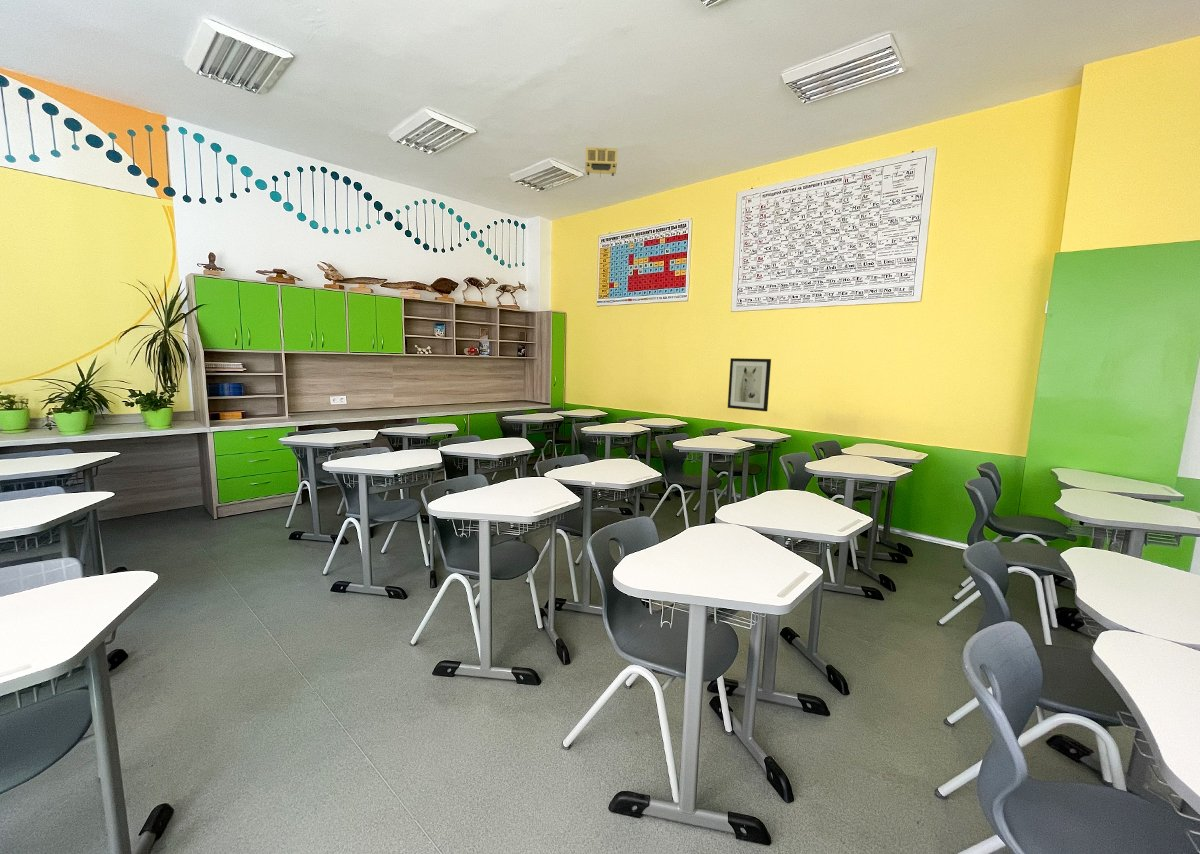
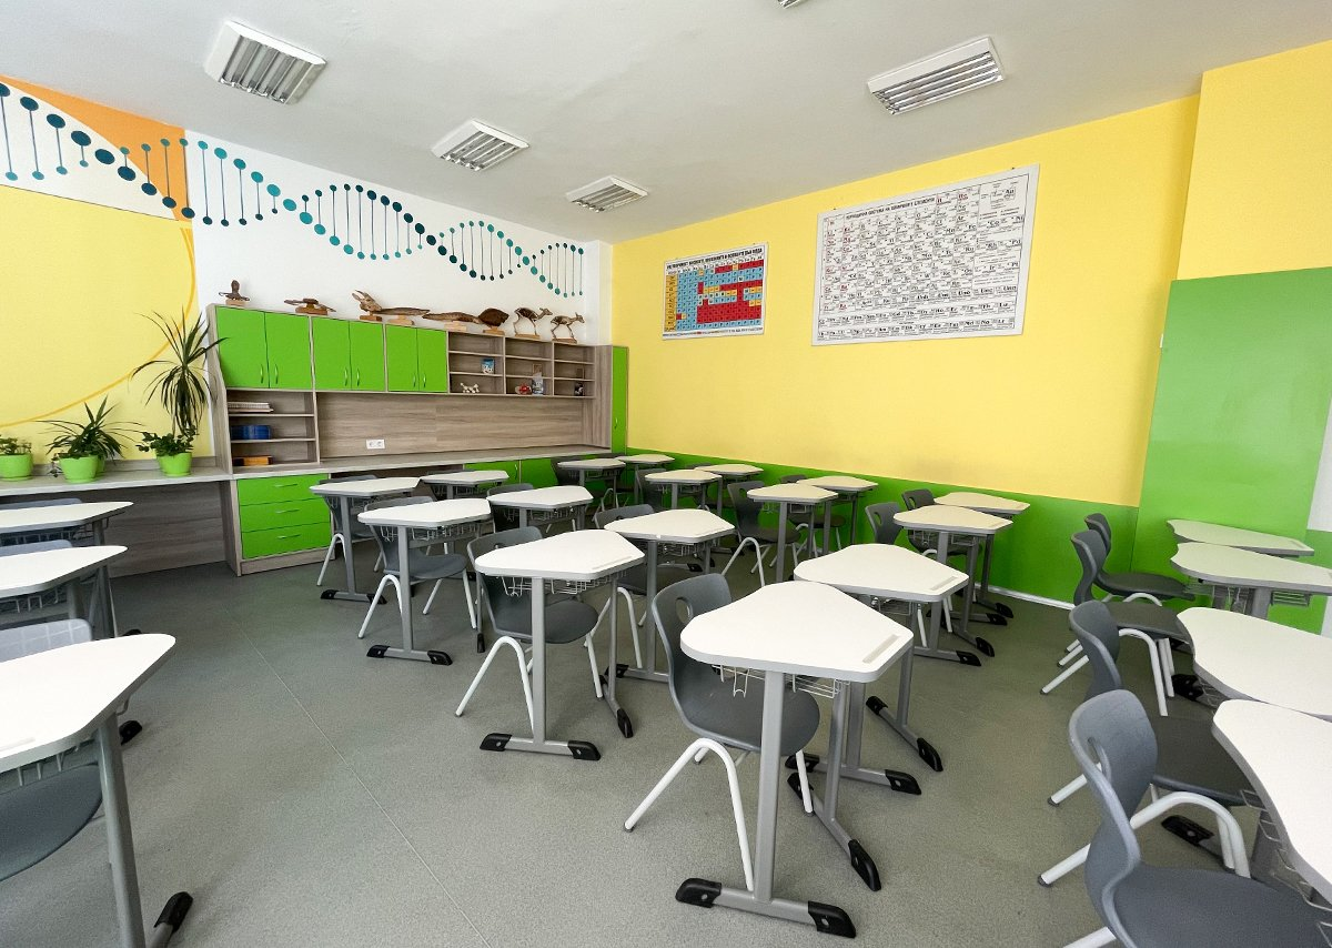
- projector (601, 163)
- wall art (748, 384)
